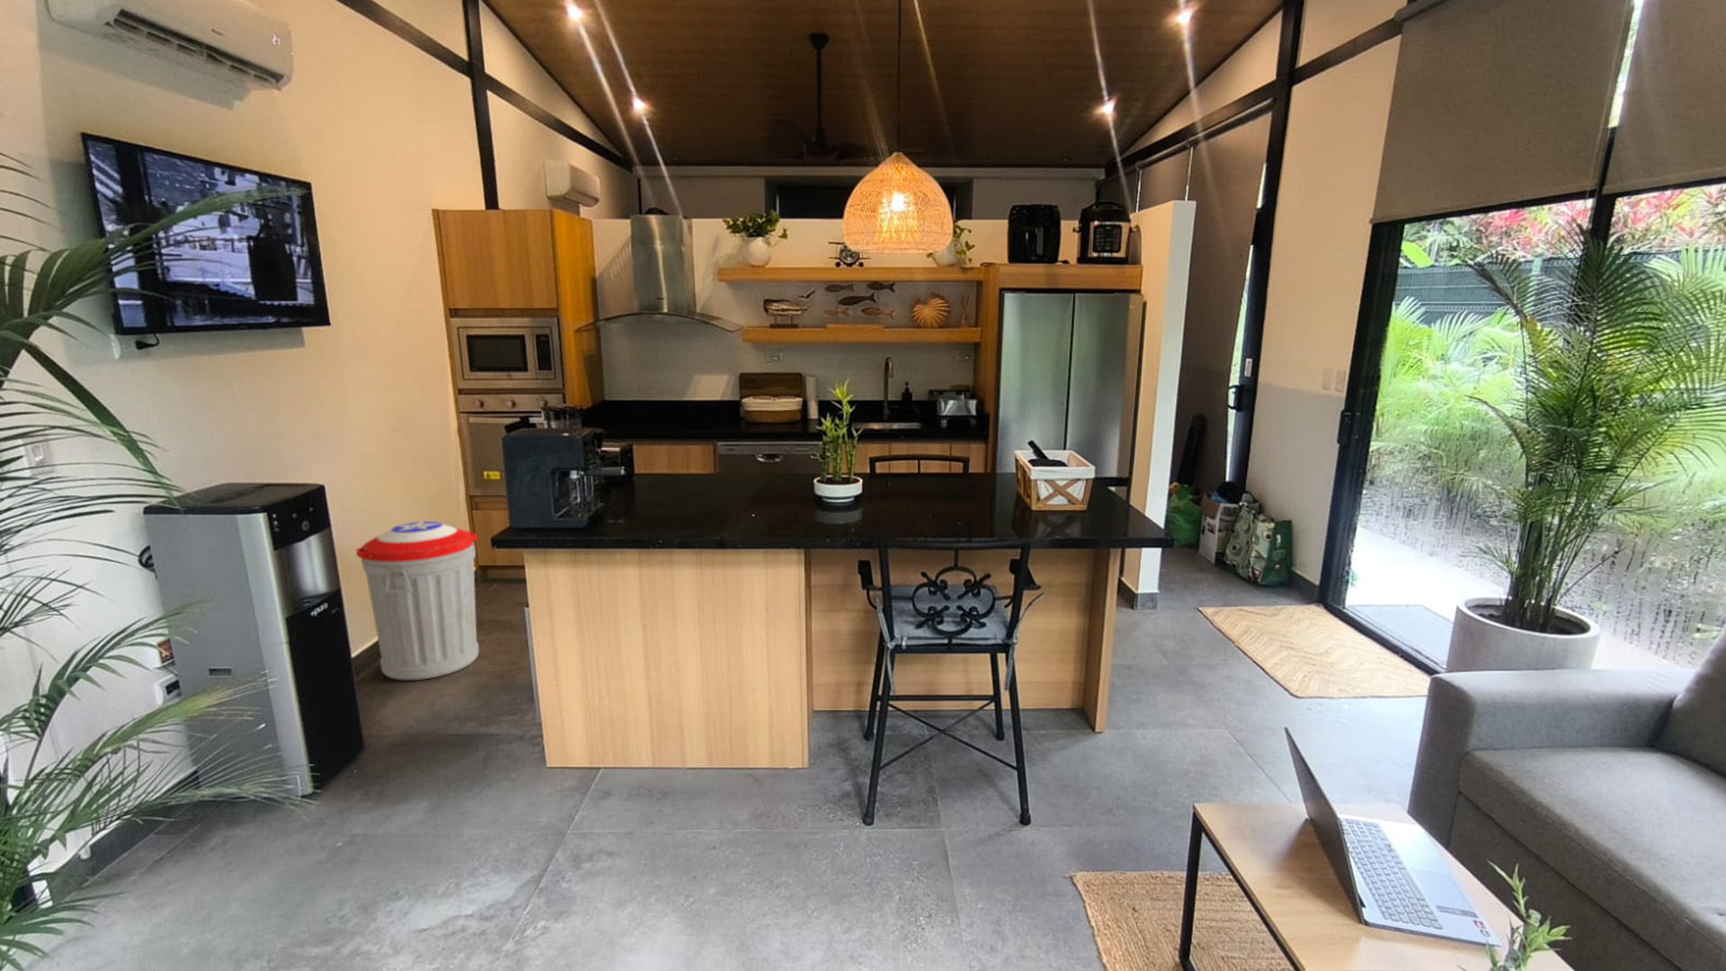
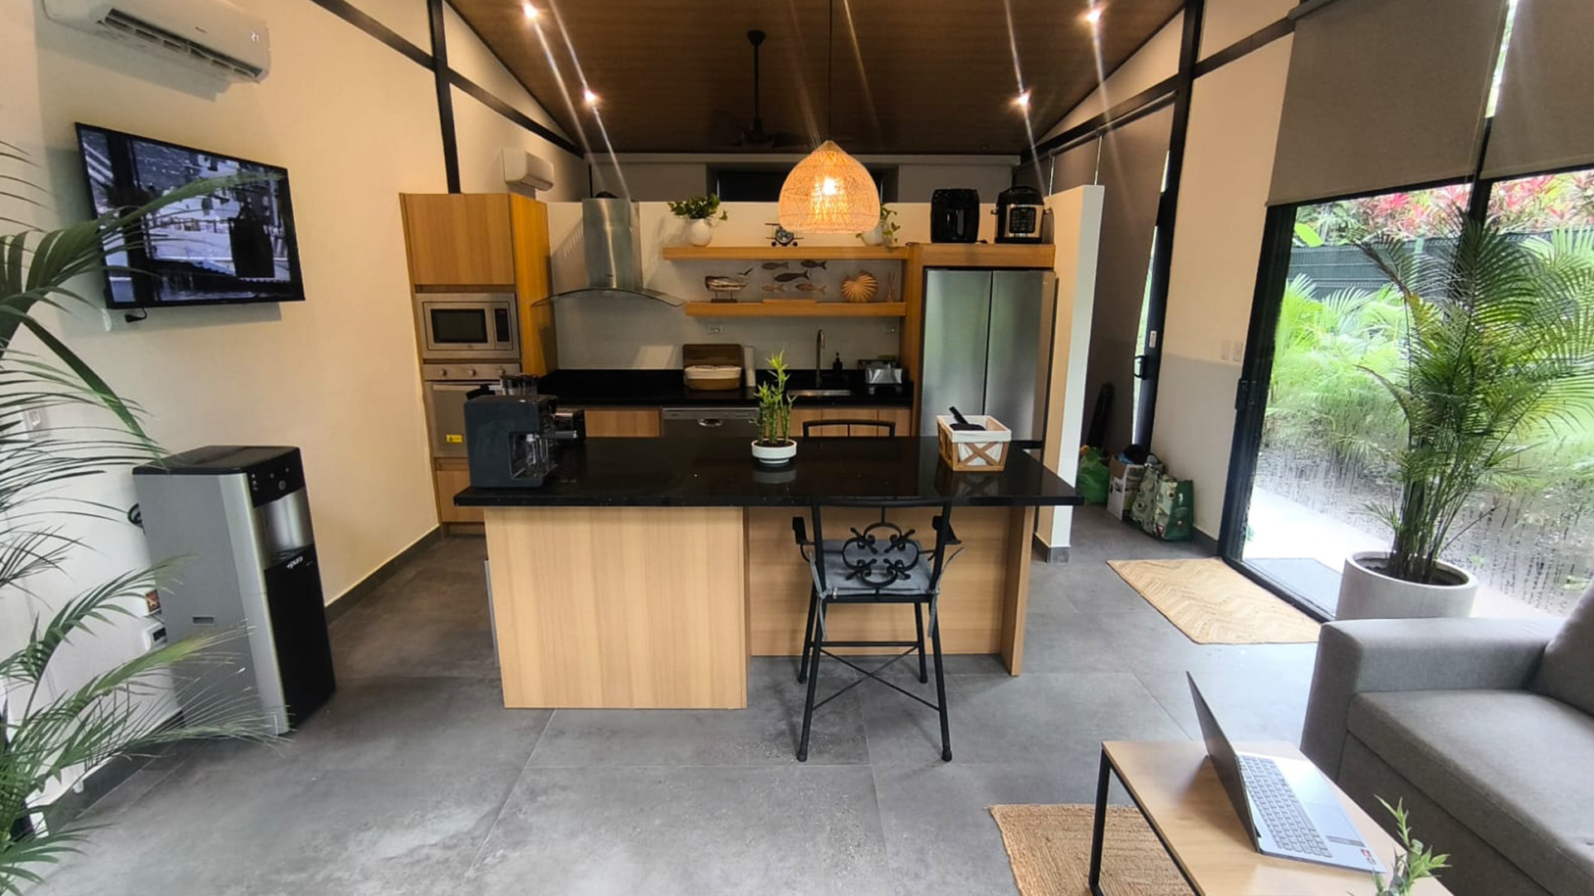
- trash can (424, 594)
